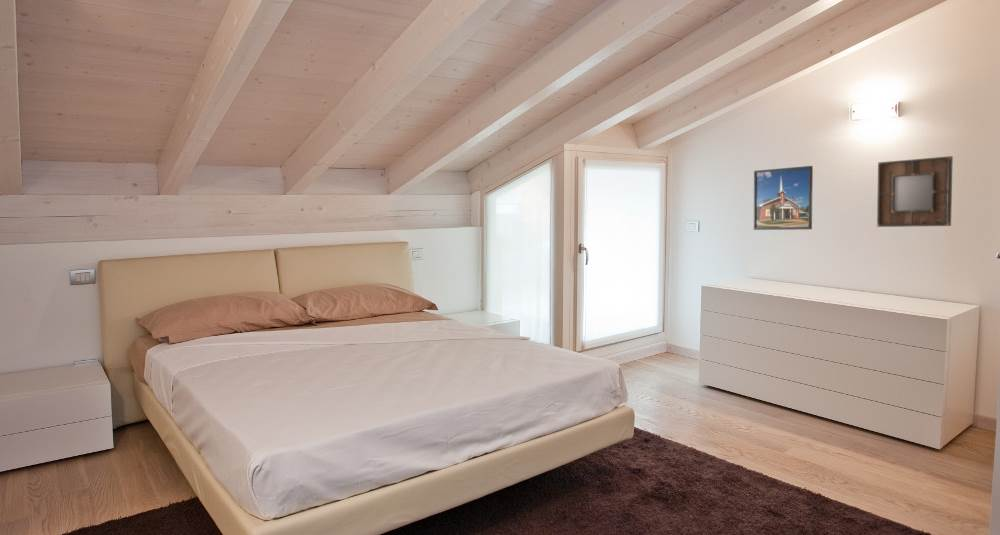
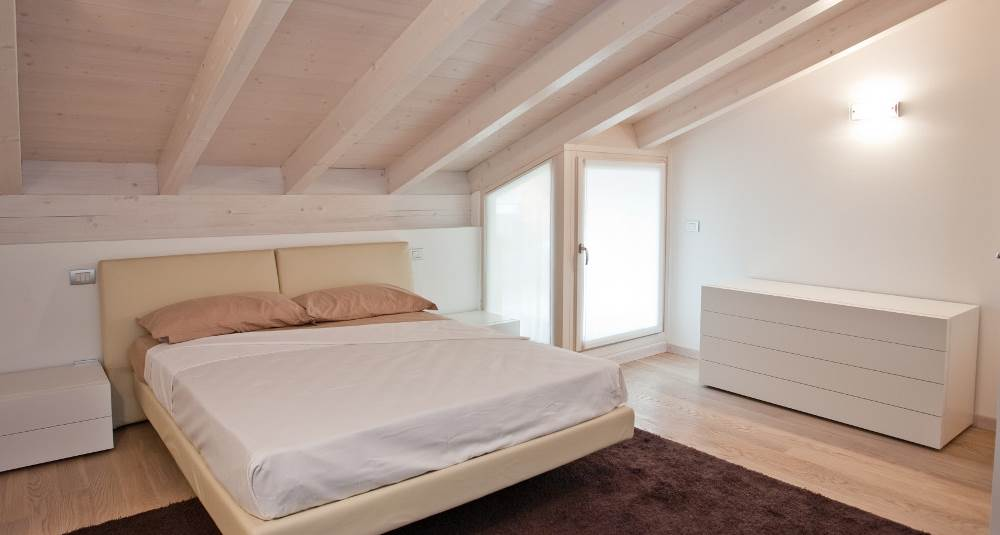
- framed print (782, 199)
- home mirror (913, 193)
